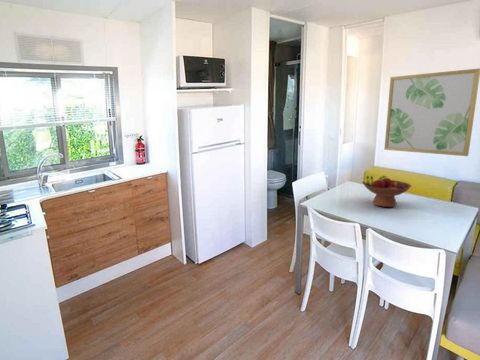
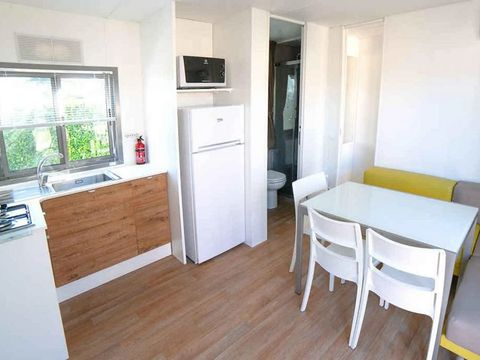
- fruit bowl (385, 190)
- wall art (426, 113)
